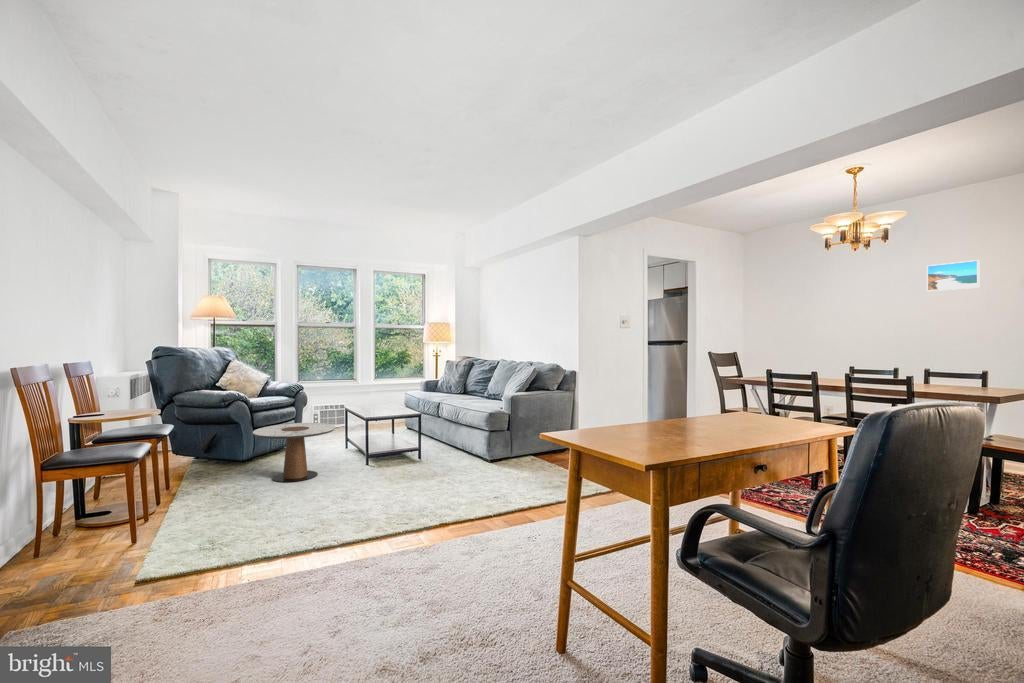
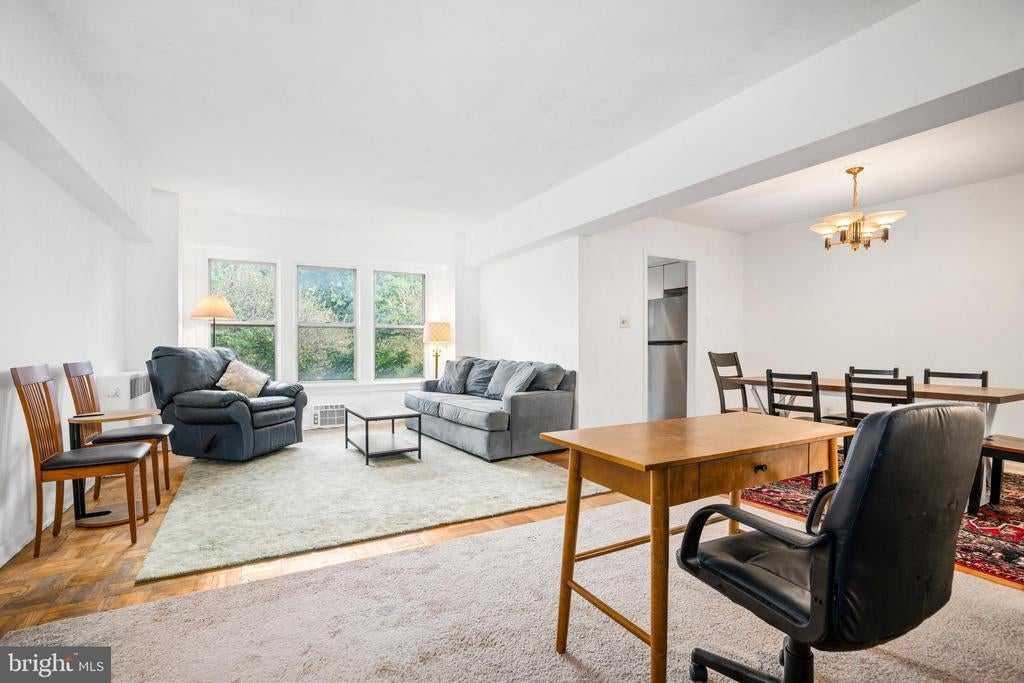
- side table (295, 452)
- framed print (952, 276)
